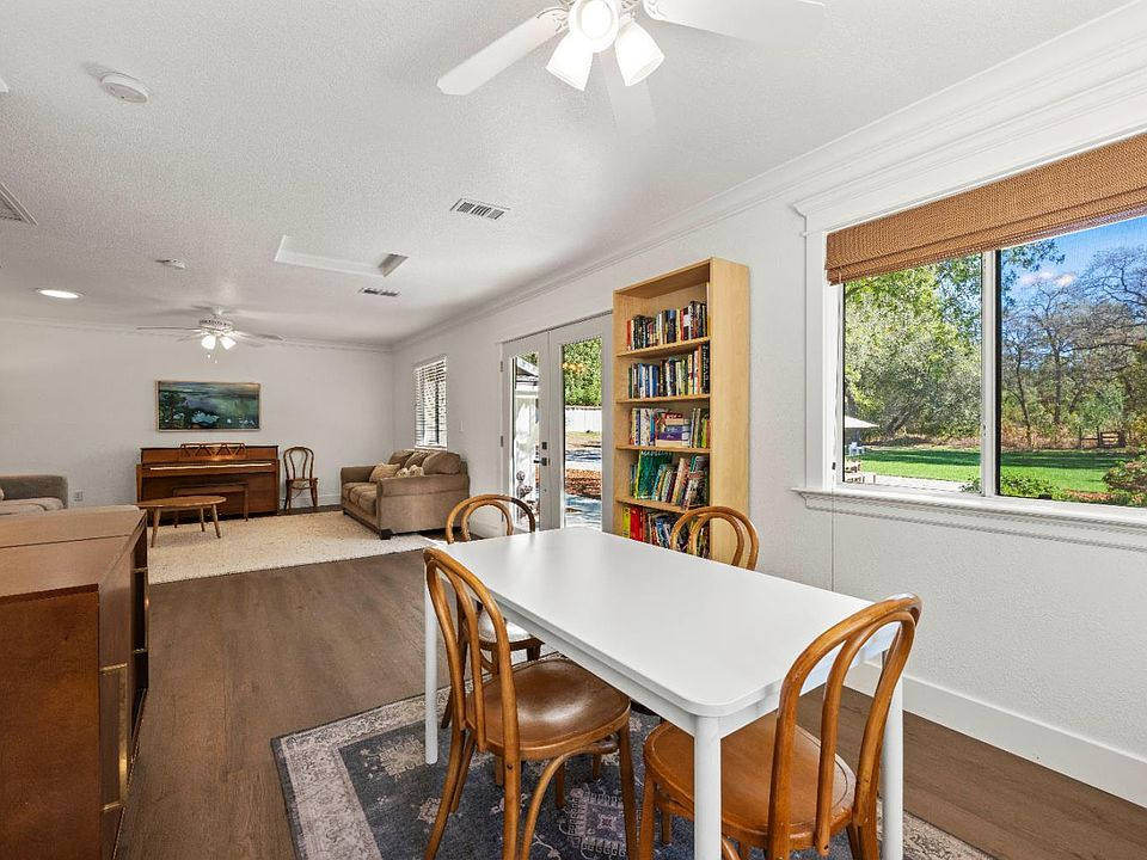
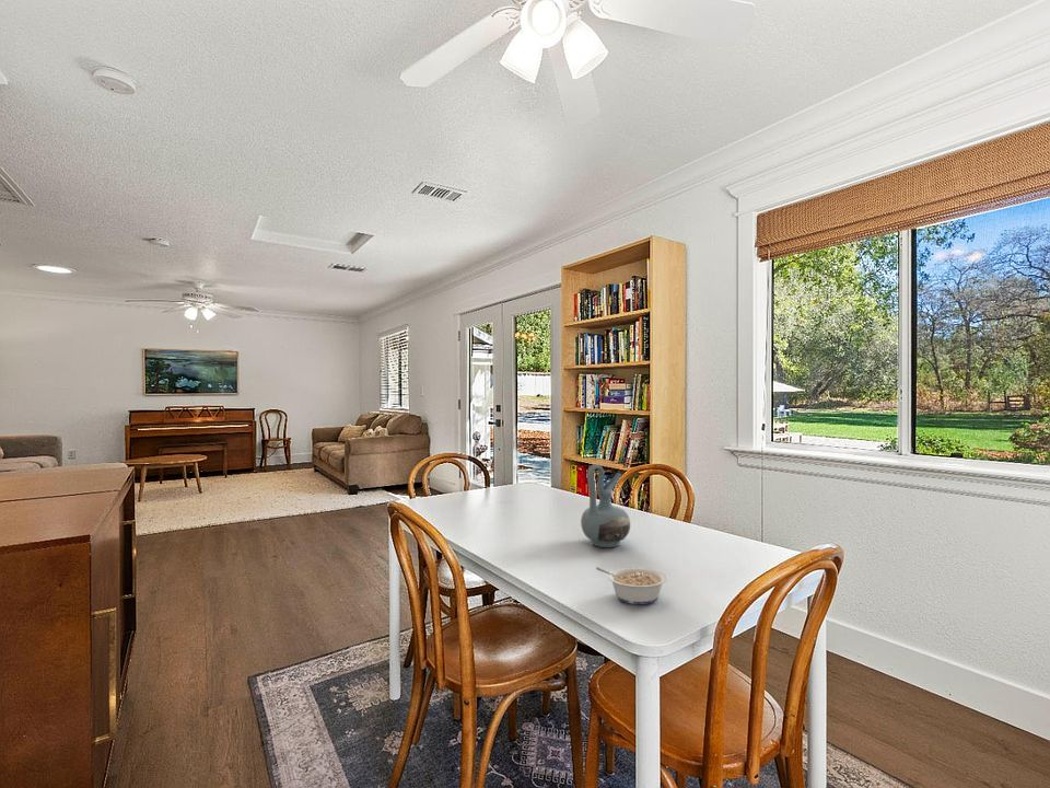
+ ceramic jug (605, 502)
+ legume (634, 584)
